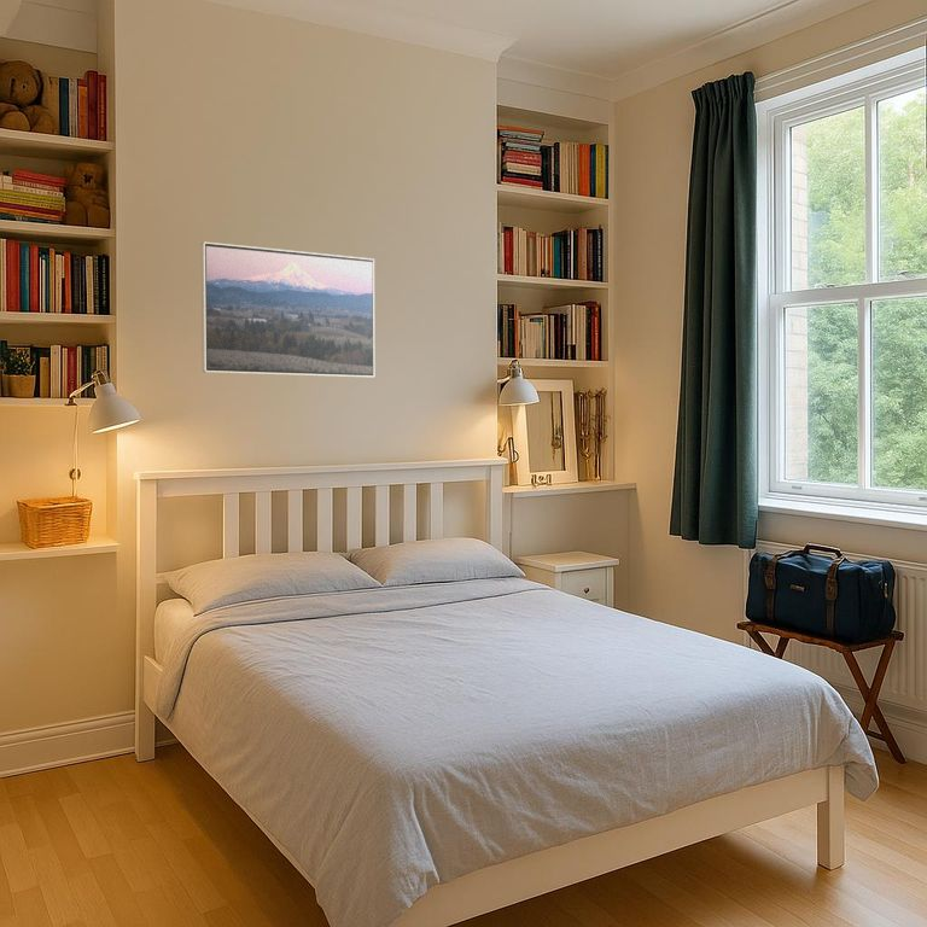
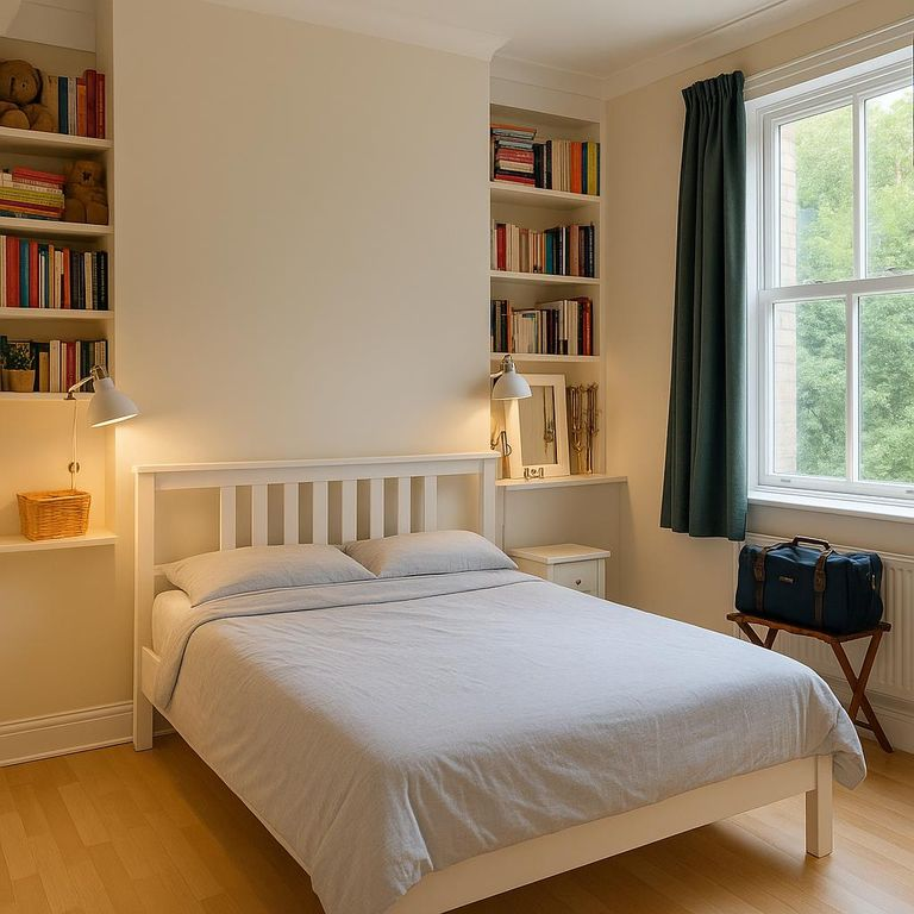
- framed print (291, 313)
